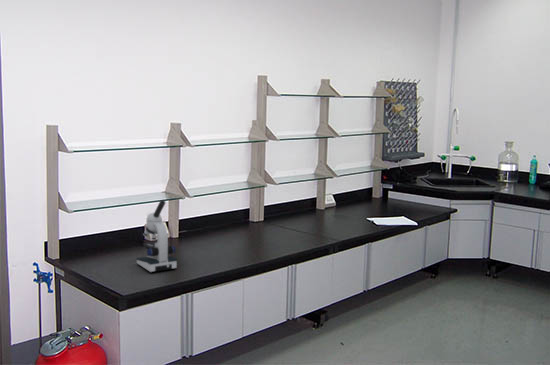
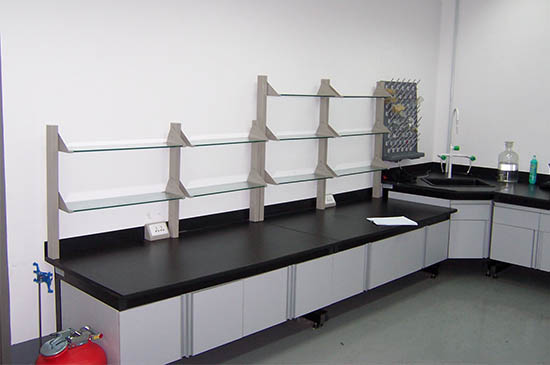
- microscope (156, 232)
